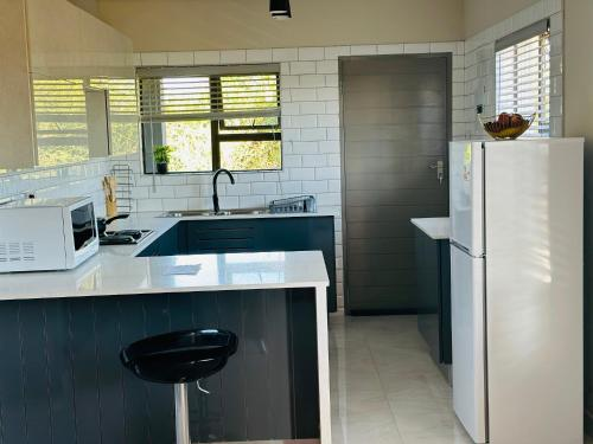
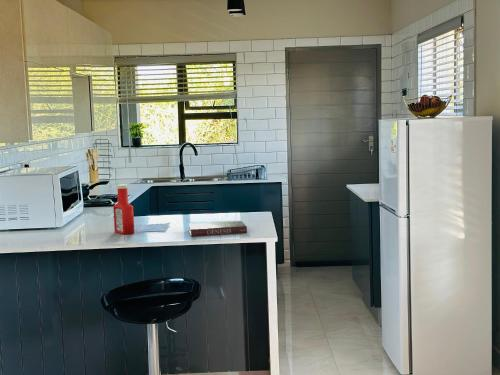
+ book (217, 228)
+ soap bottle (123, 208)
